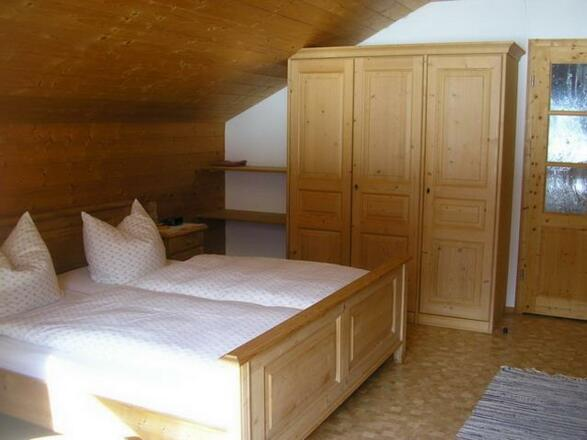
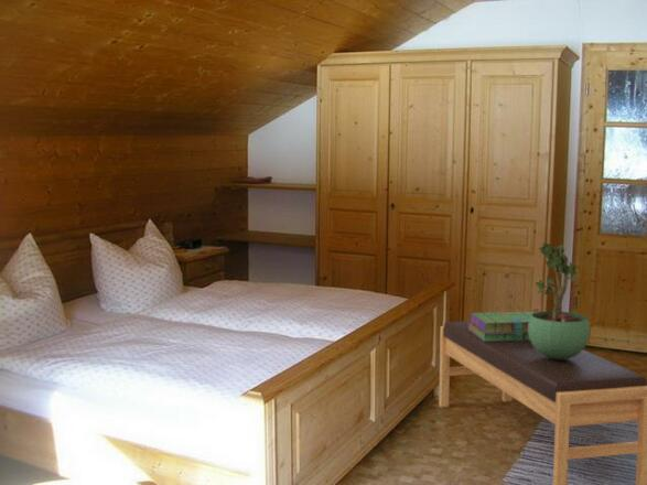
+ stack of books (508, 325)
+ bench (530, 396)
+ potted plant (560, 301)
